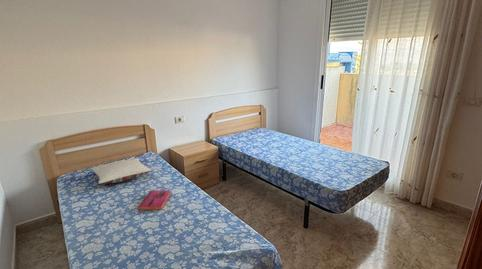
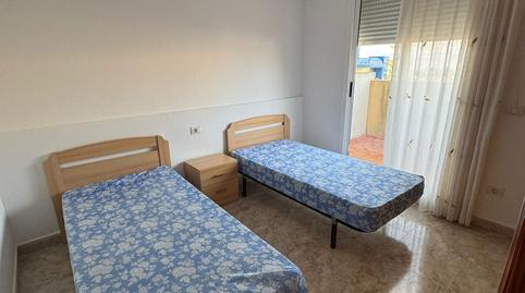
- hardback book (155, 199)
- pillow (120, 169)
